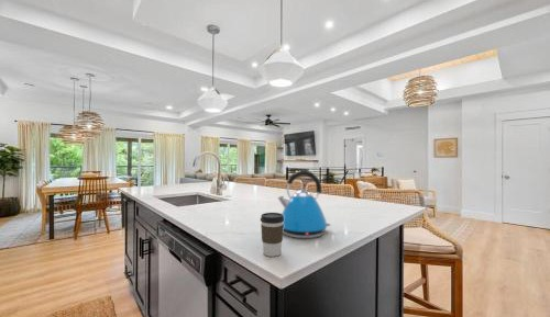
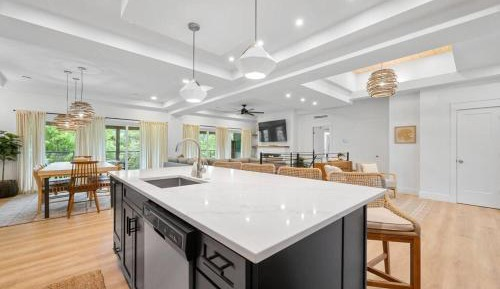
- coffee cup (272, 234)
- kettle (304, 201)
